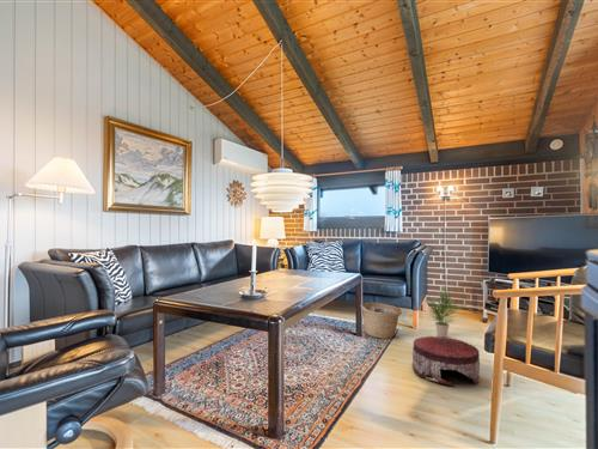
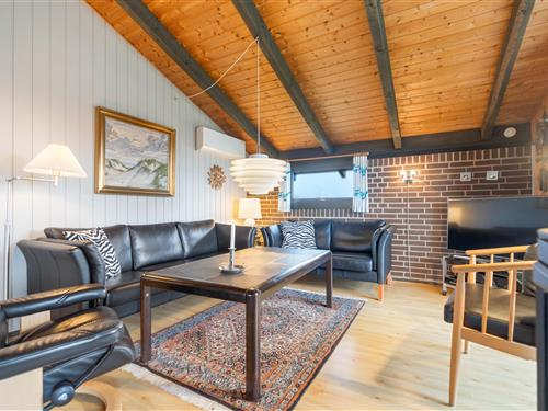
- basket (380, 318)
- potted plant (441, 311)
- pouf (444, 357)
